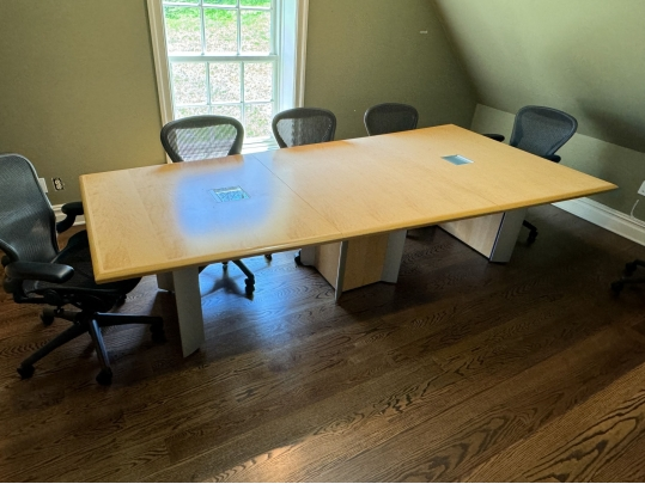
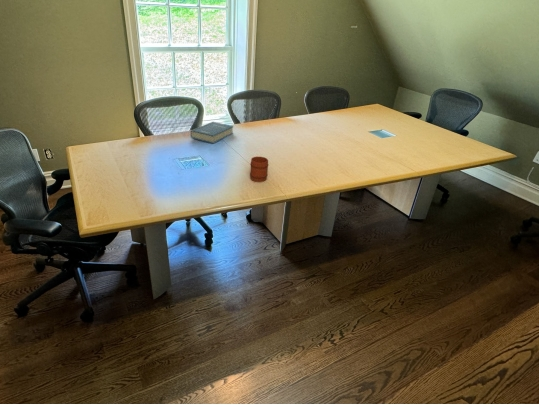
+ hardback book (212, 131)
+ mug (258, 168)
